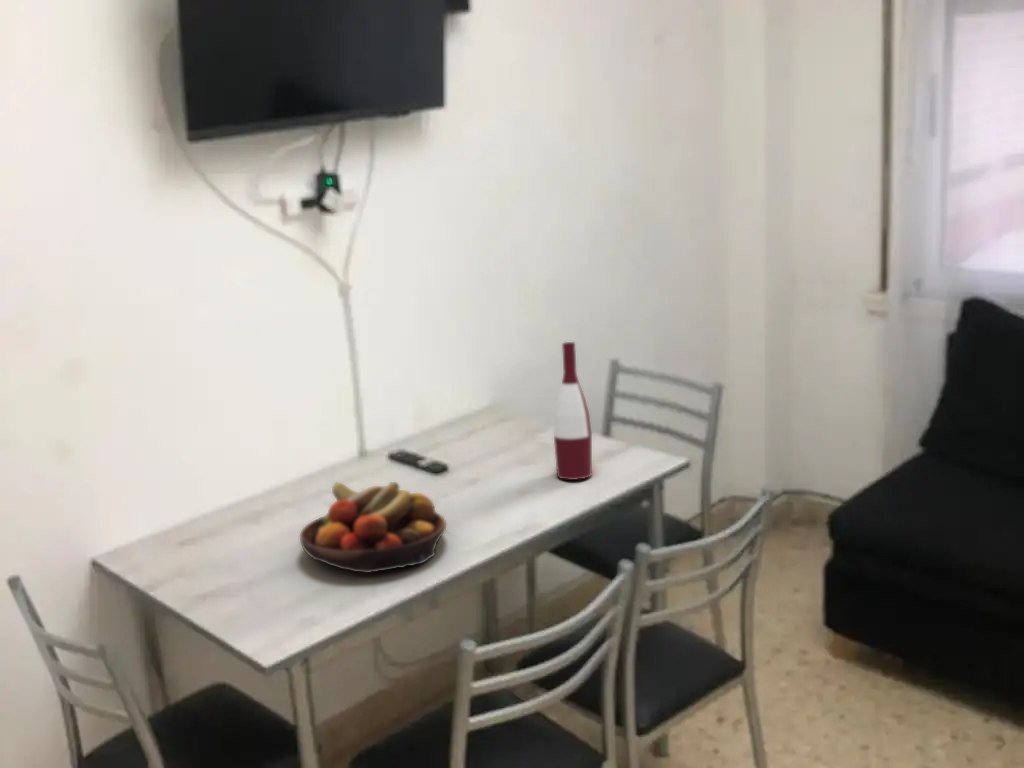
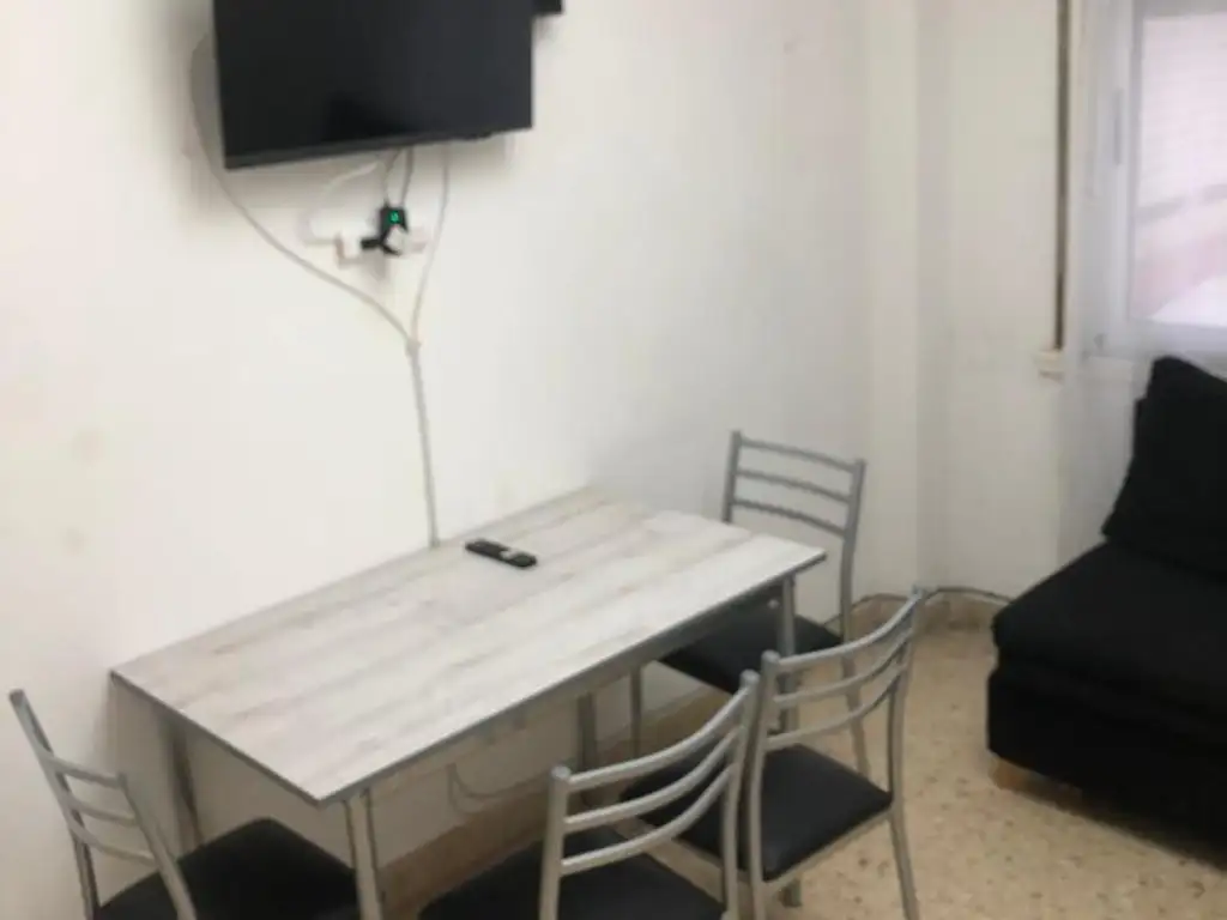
- alcohol (571, 409)
- fruit bowl (371, 521)
